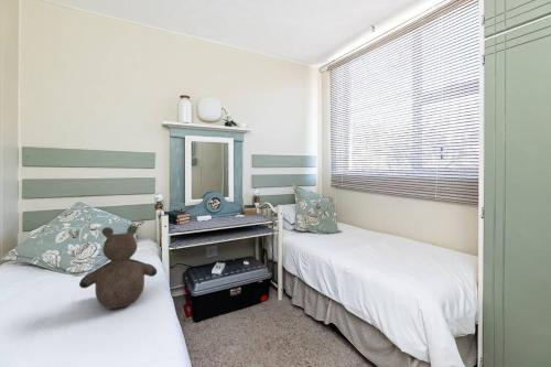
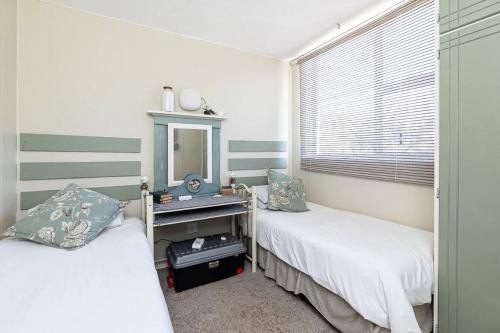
- teddy bear (120, 262)
